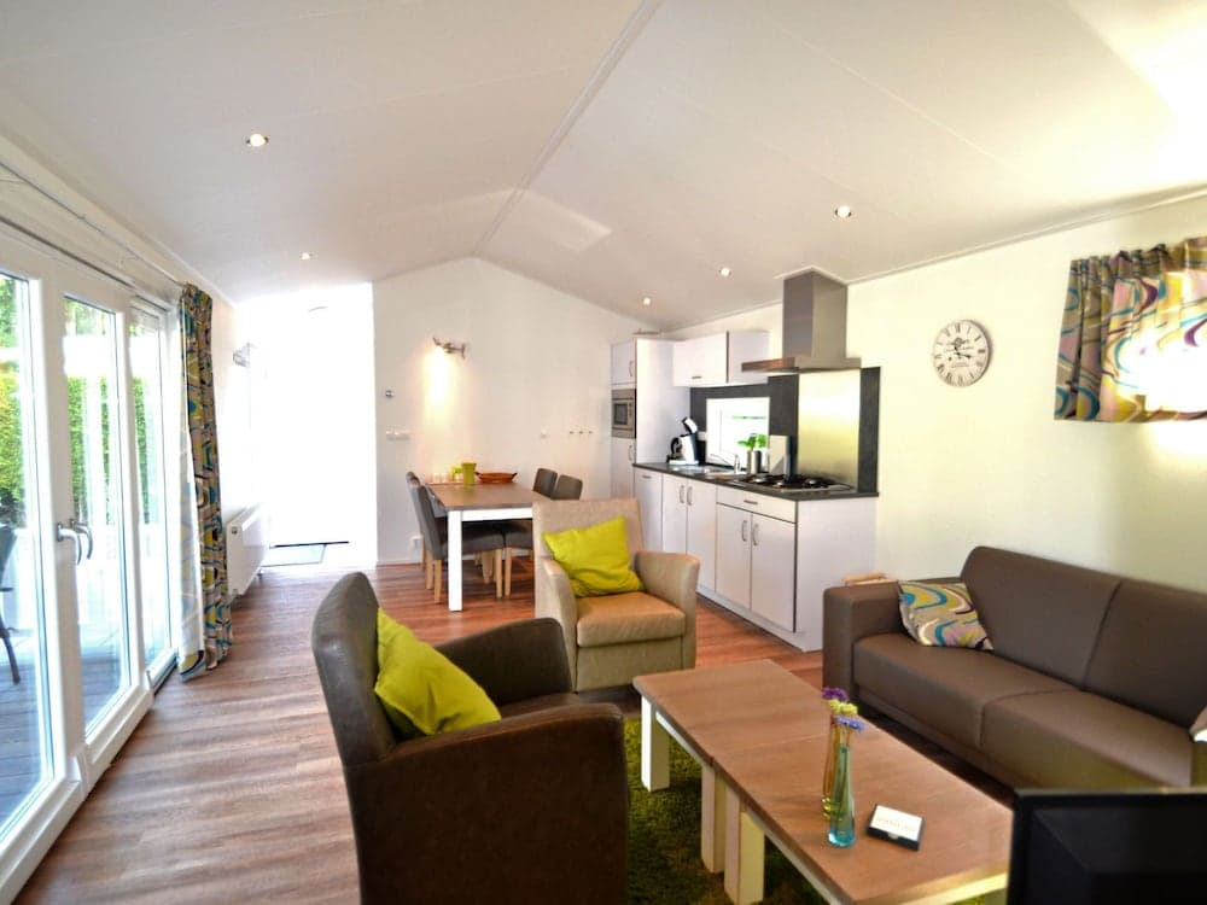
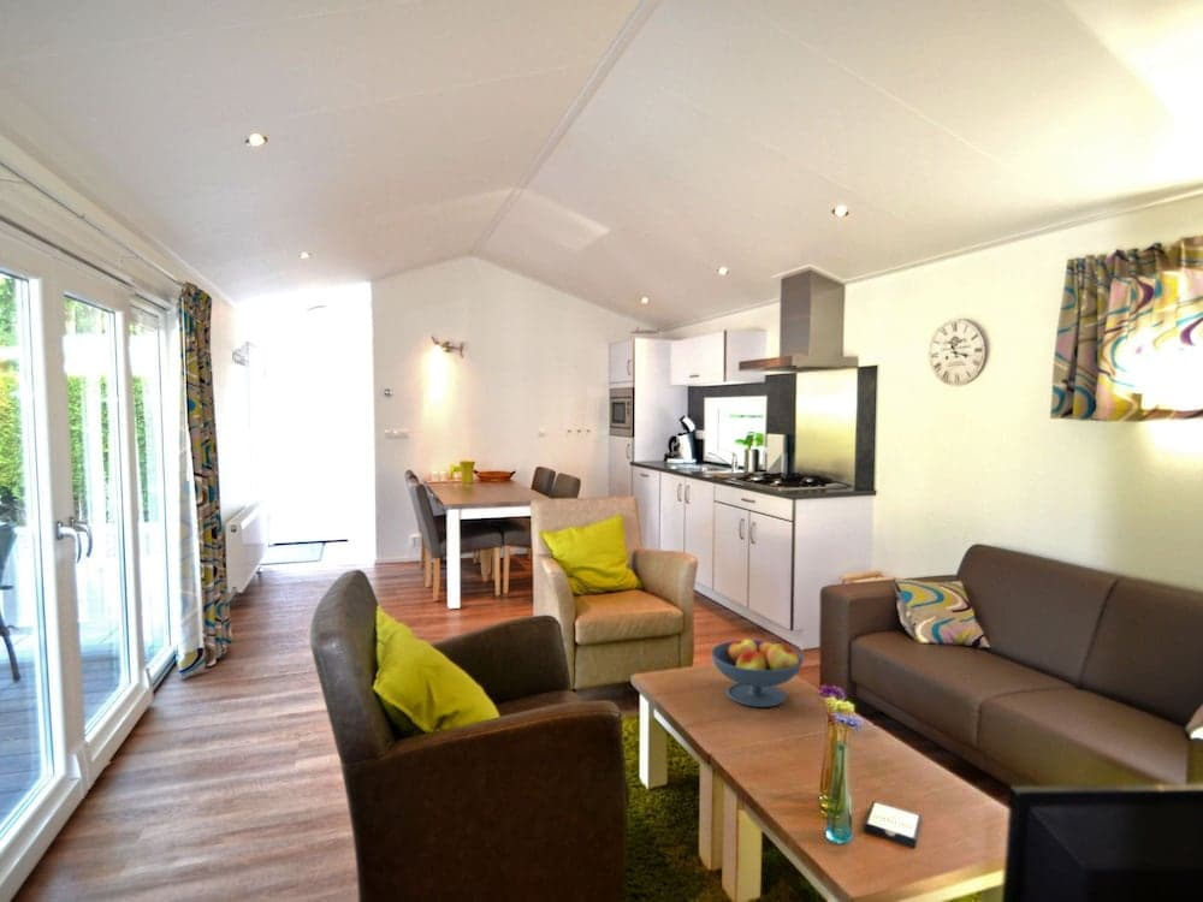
+ fruit bowl (755, 667)
